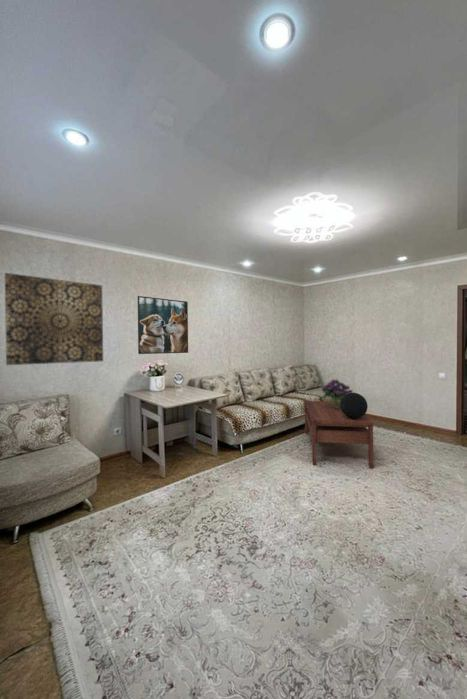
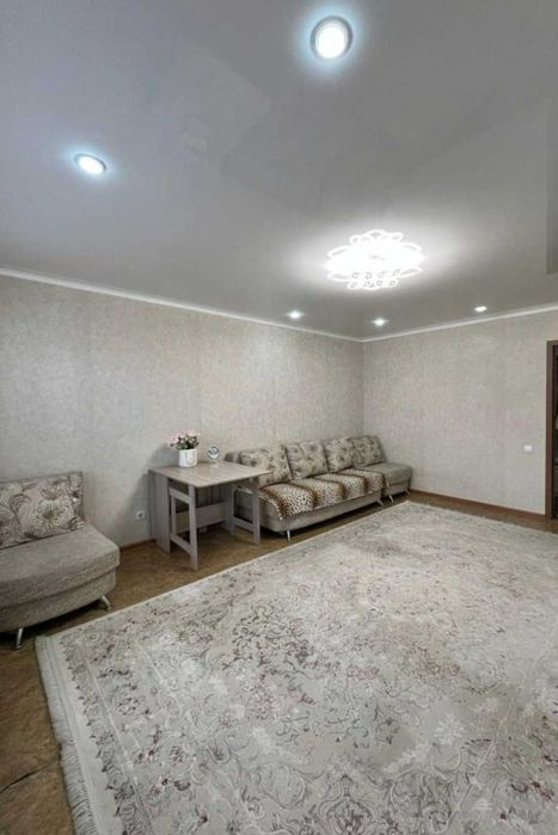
- decorative sphere (353, 405)
- coffee table (333, 428)
- wall art (58, 321)
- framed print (164, 326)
- bouquet (335, 393)
